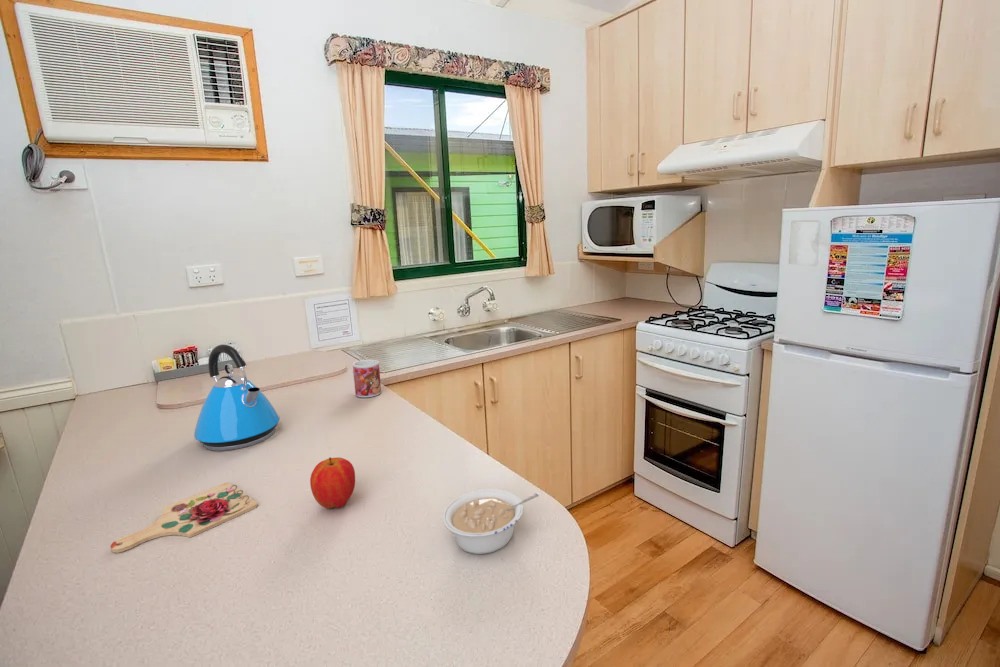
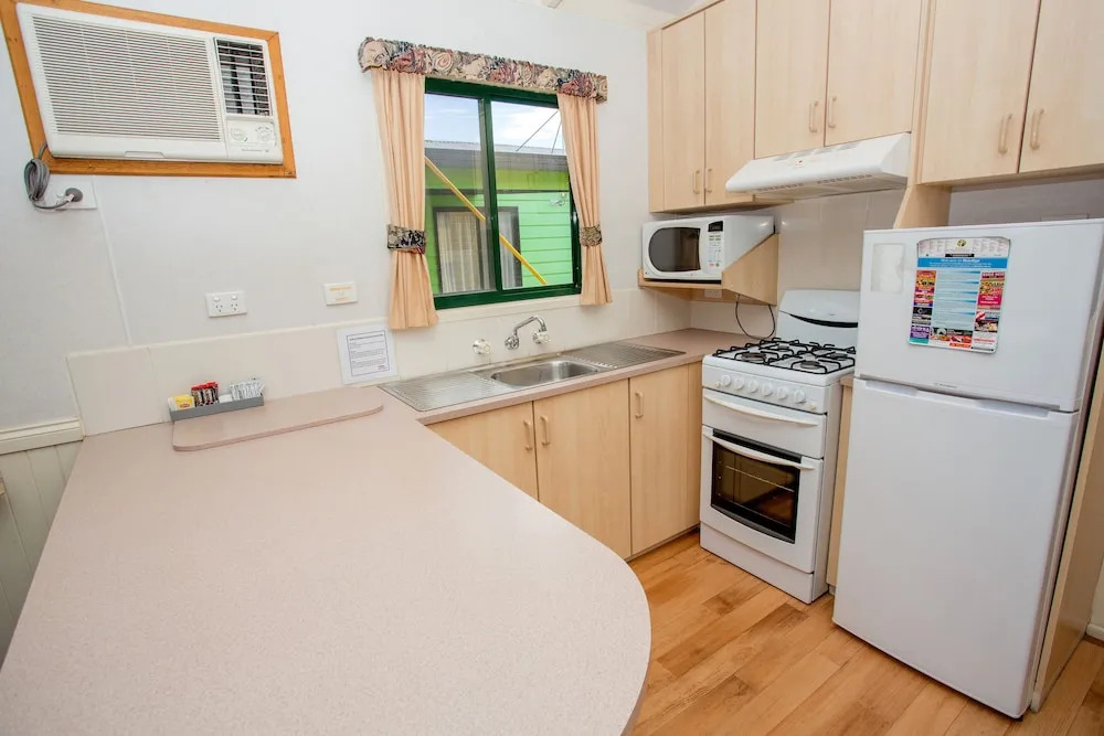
- apple (333, 480)
- legume (486, 519)
- mug (364, 376)
- kettle (230, 391)
- cutting board (181, 514)
